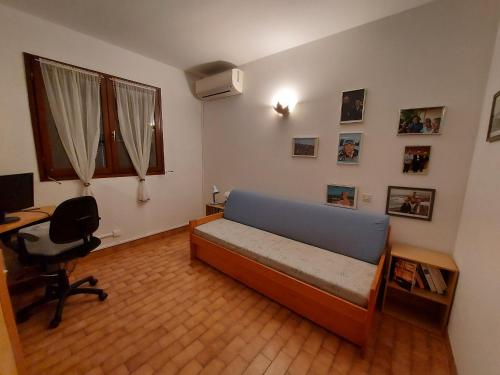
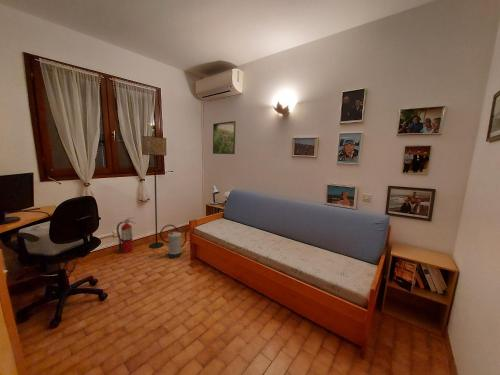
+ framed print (223, 138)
+ floor lamp (155, 193)
+ watering can (175, 239)
+ fire extinguisher (126, 234)
